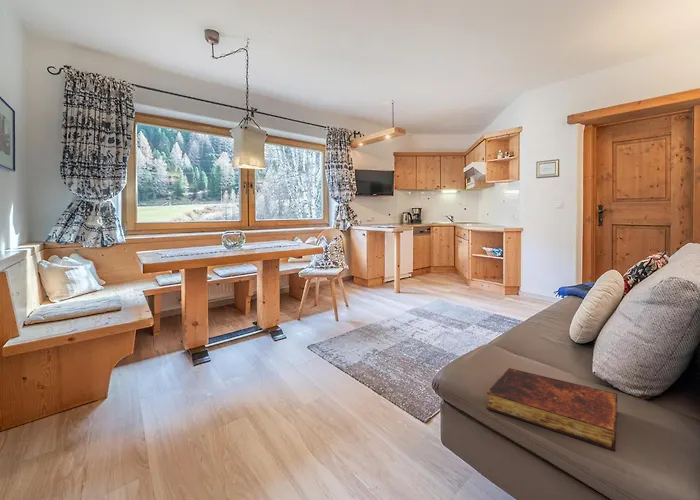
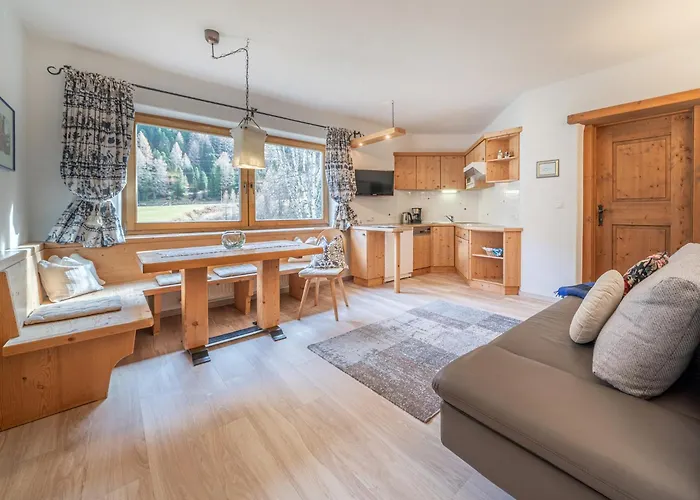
- book (551, 401)
